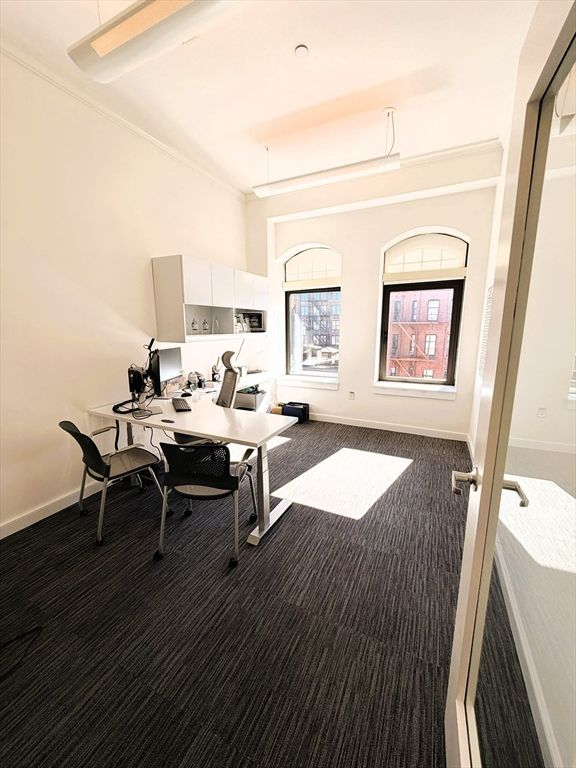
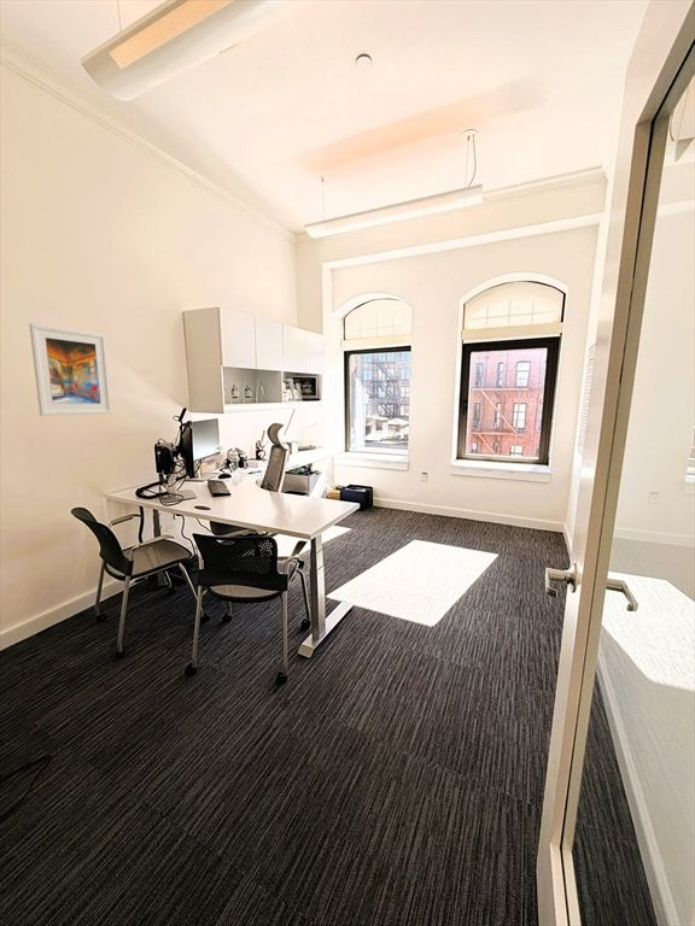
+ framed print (74, 373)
